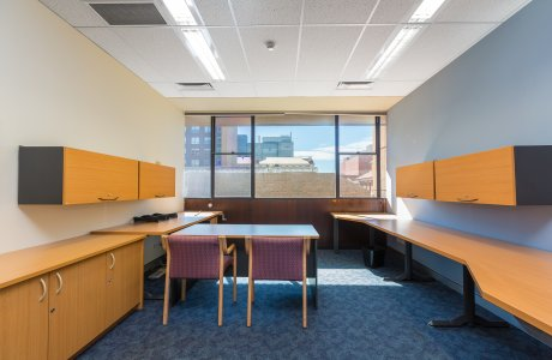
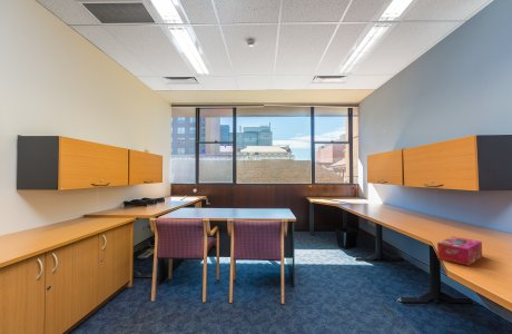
+ tissue box (460, 249)
